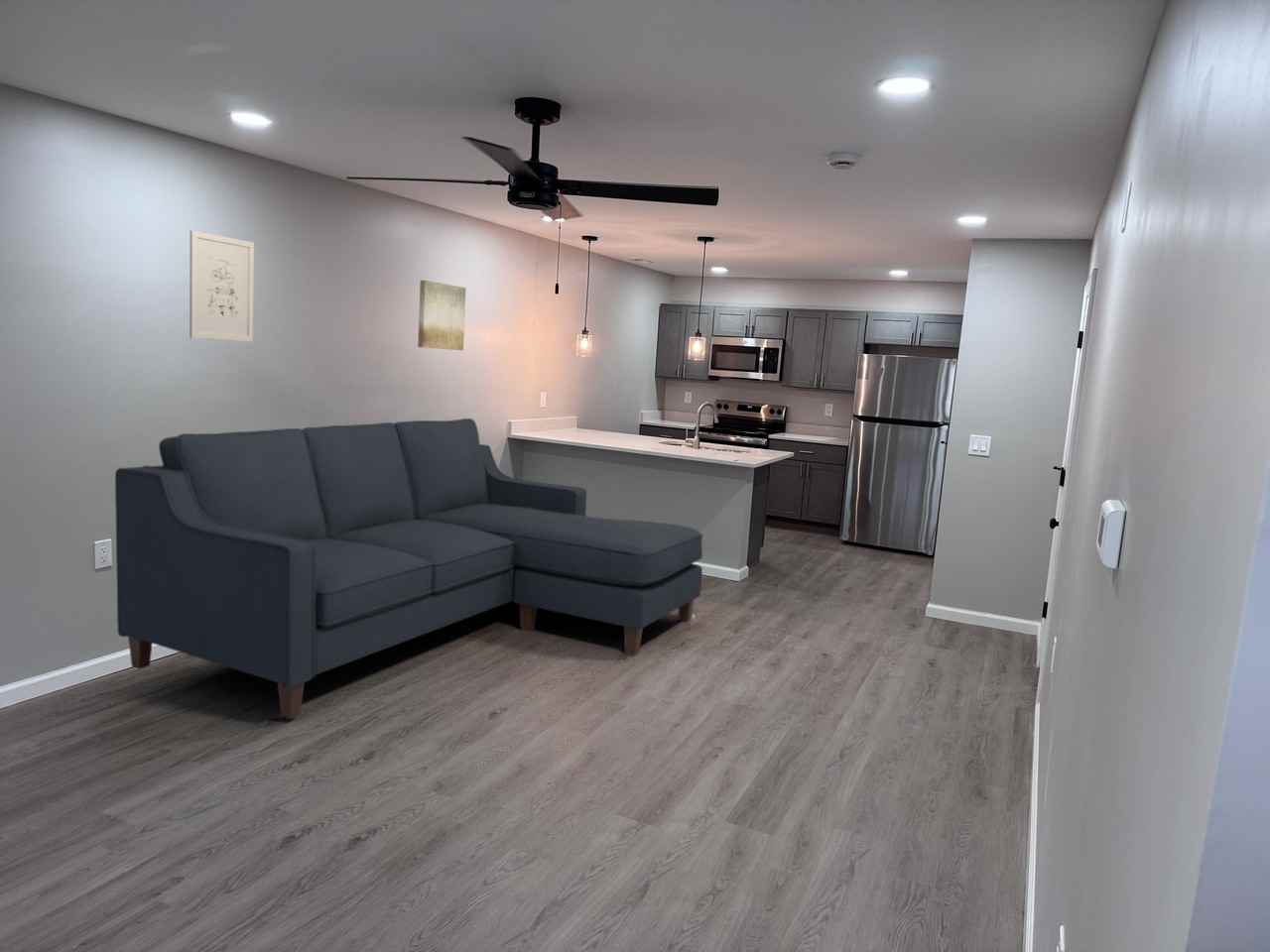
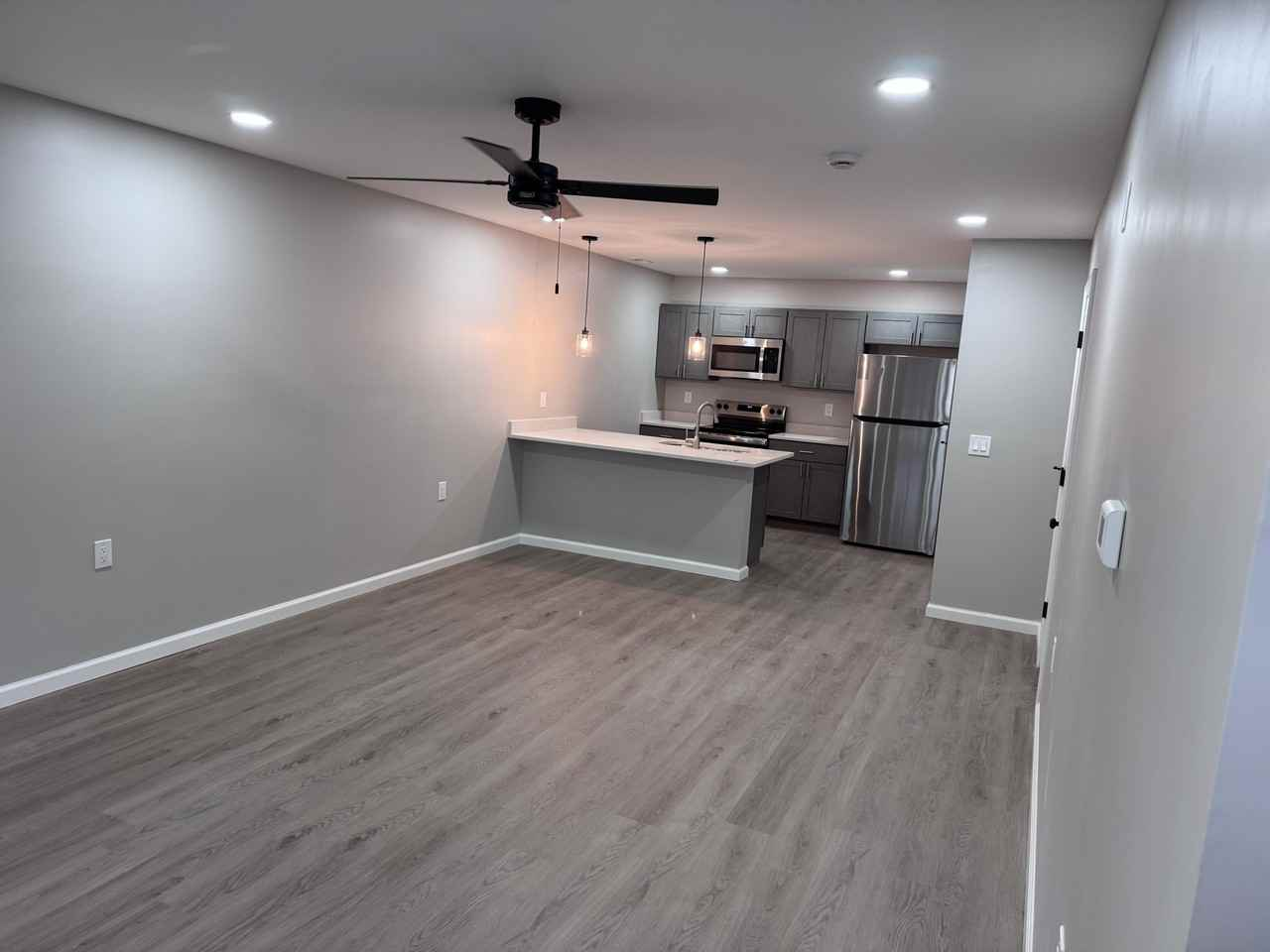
- wall art (222, 289)
- sofa (457, 539)
- wall art (443, 316)
